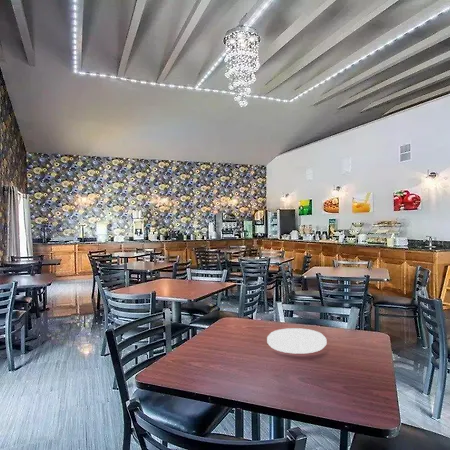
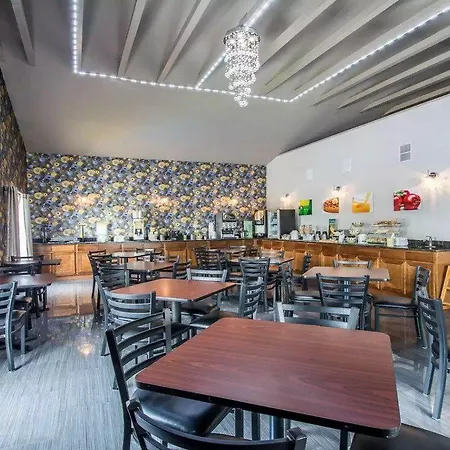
- plate (296, 340)
